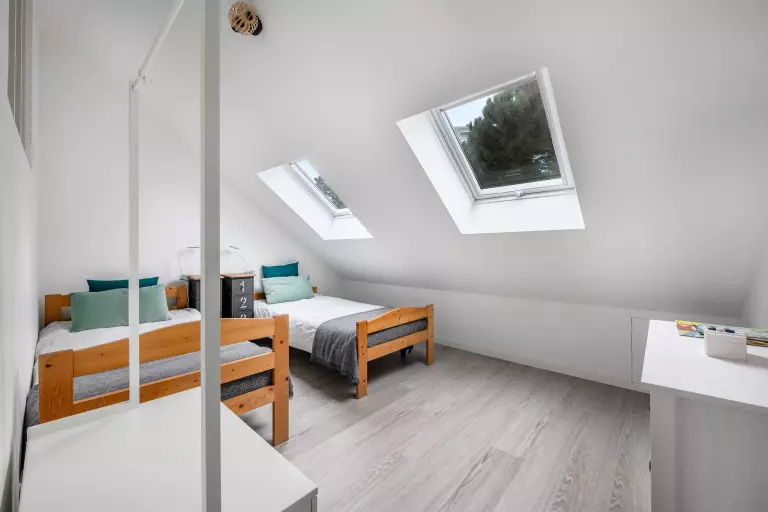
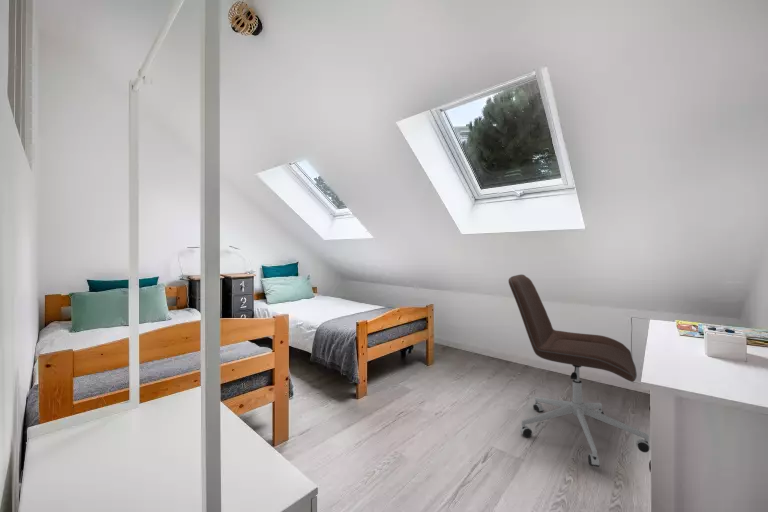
+ office chair (575, 355)
